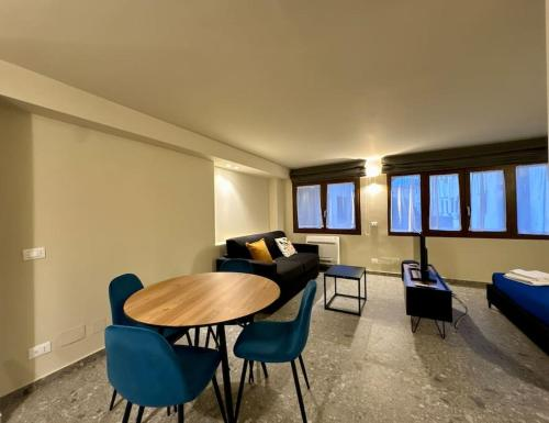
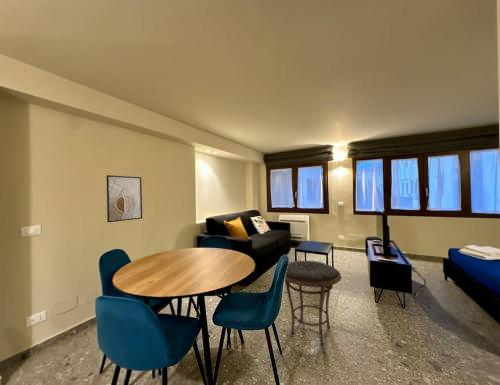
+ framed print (125, 198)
+ side table (309, 293)
